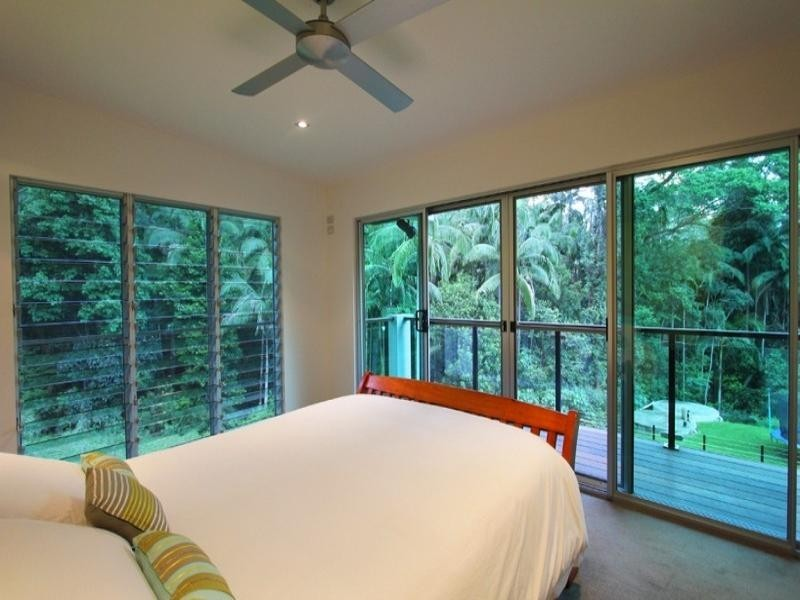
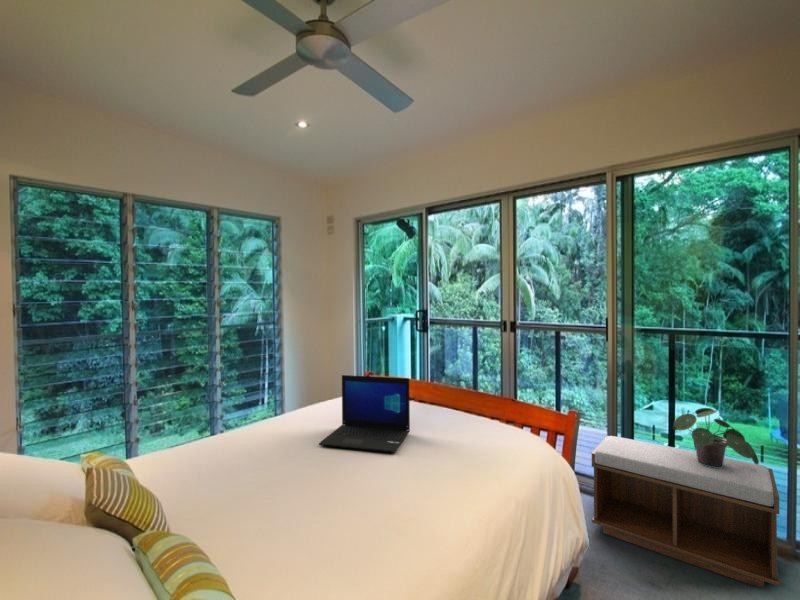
+ bench (677, 499)
+ potted plant (712, 436)
+ laptop (366, 410)
